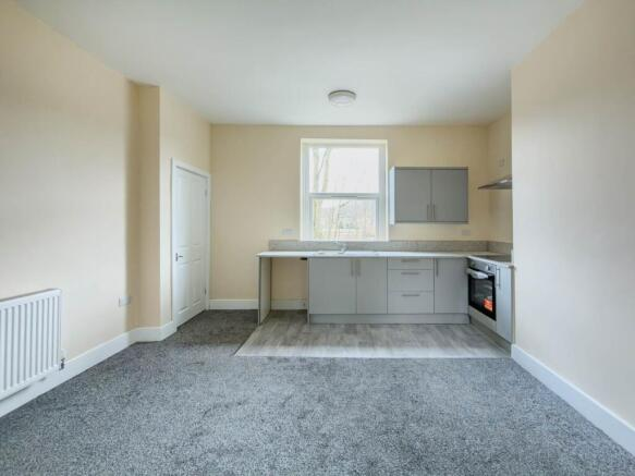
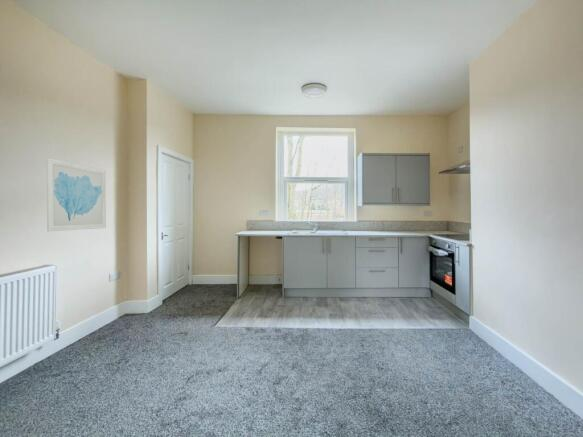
+ wall art (79, 197)
